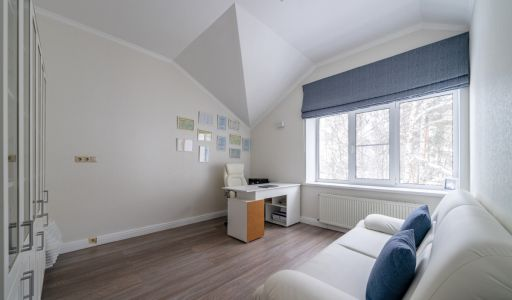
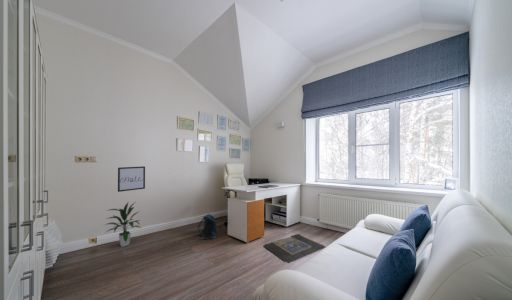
+ backpack (207, 225)
+ rug (293, 246)
+ indoor plant (124, 224)
+ wall art (132, 178)
